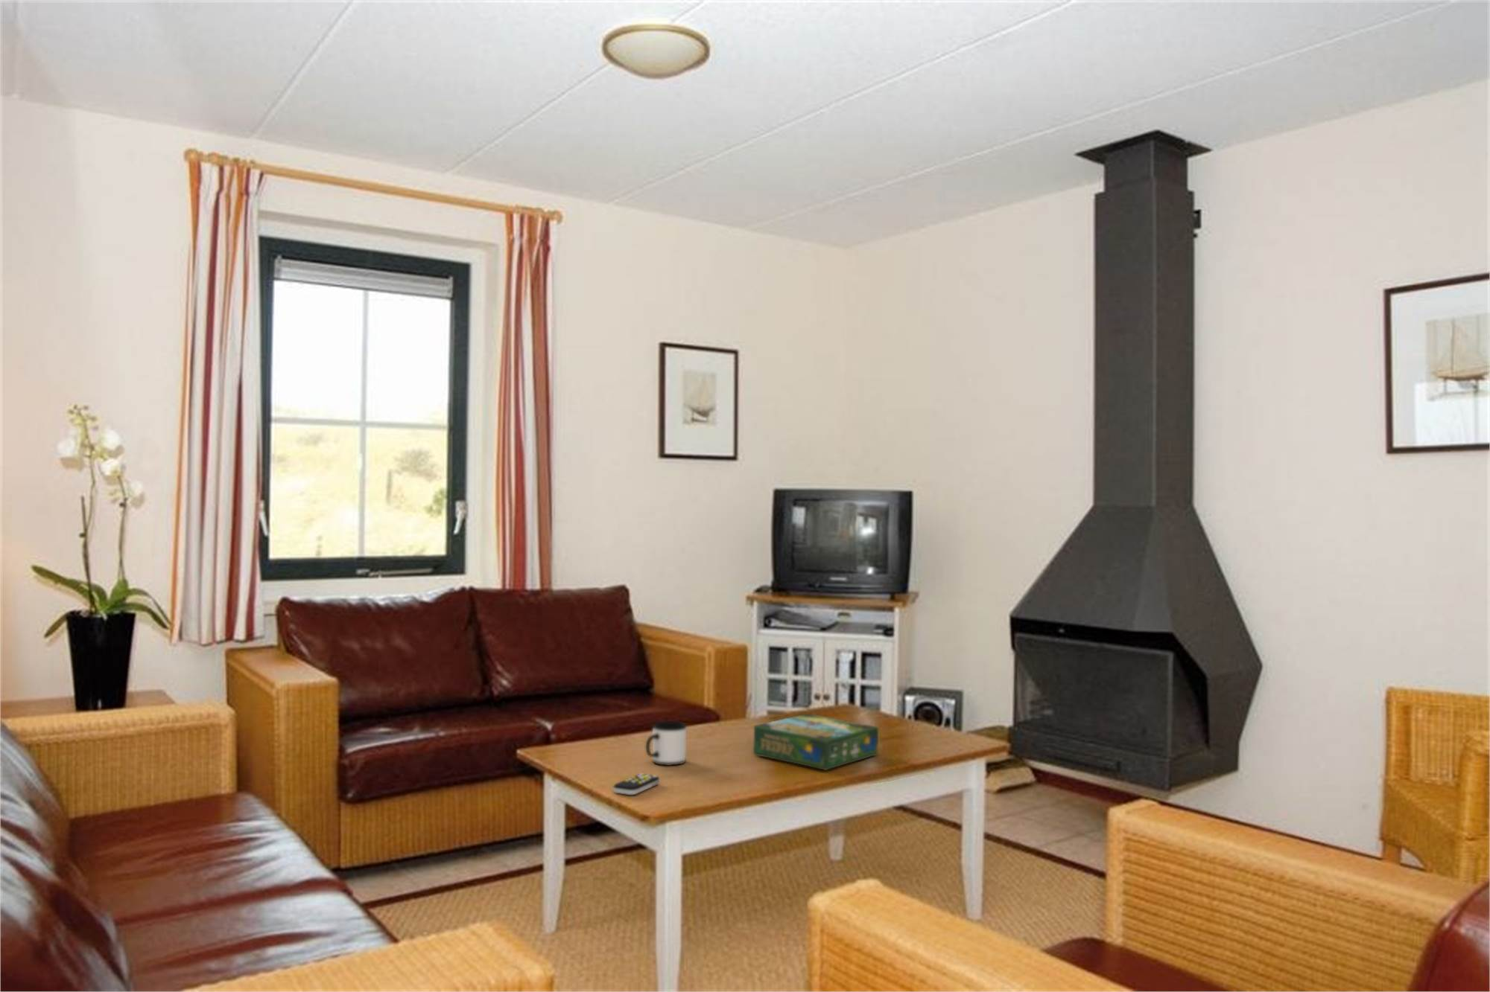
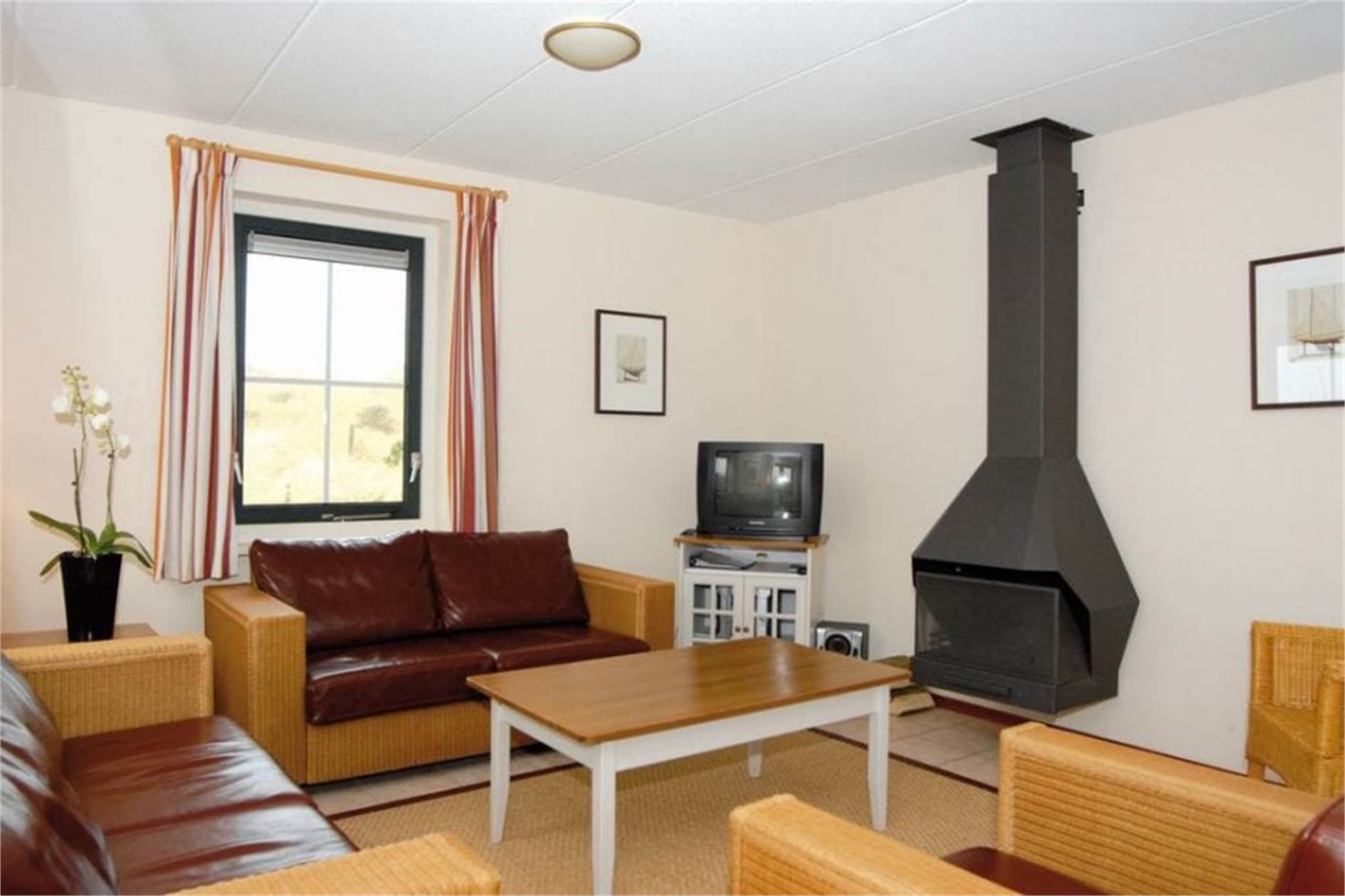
- remote control (636, 784)
- mug (664, 743)
- board game (815, 740)
